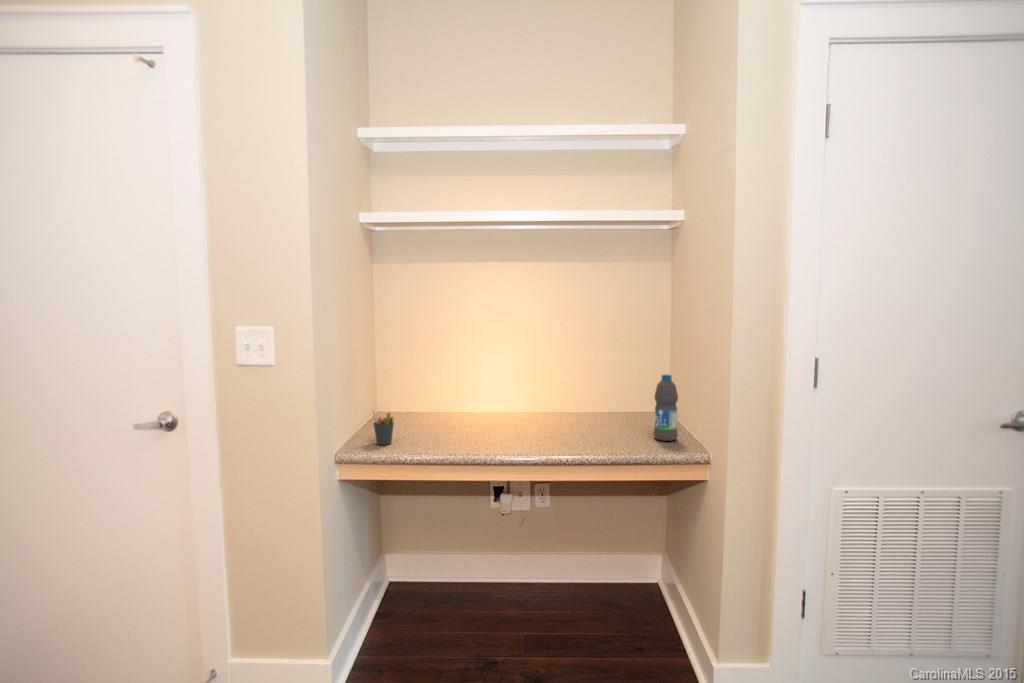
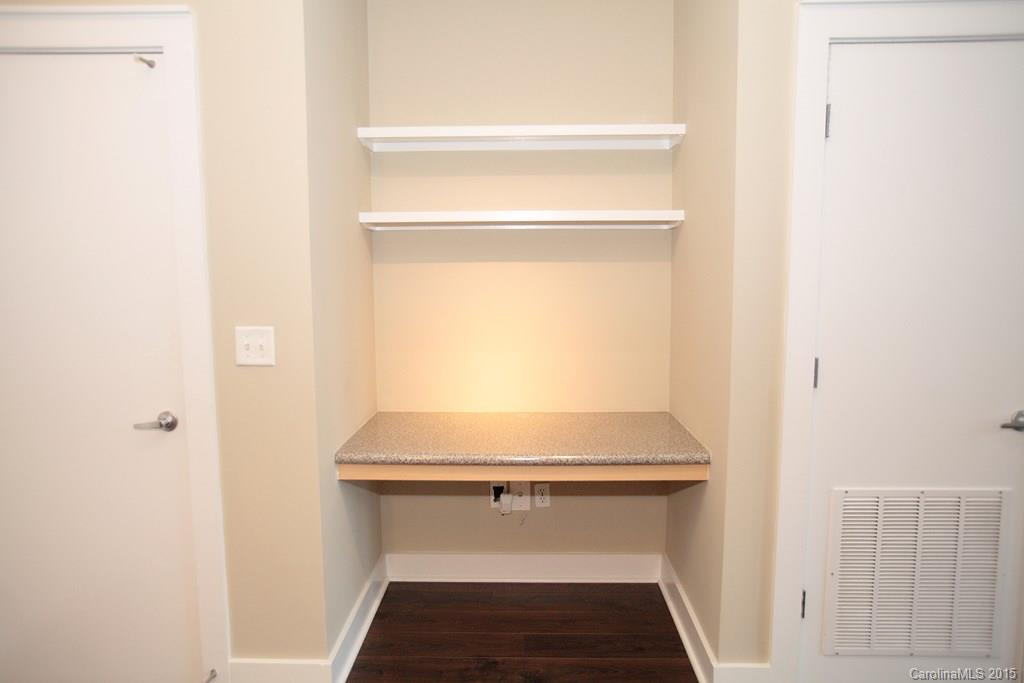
- pen holder (384, 427)
- water bottle (666, 406)
